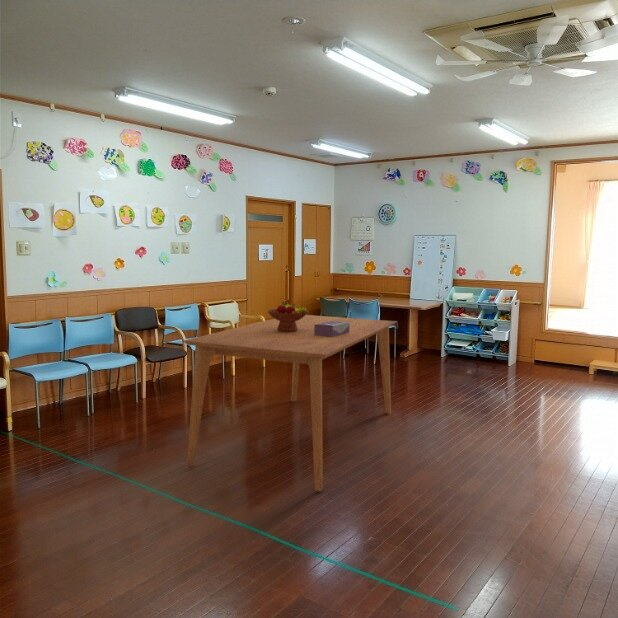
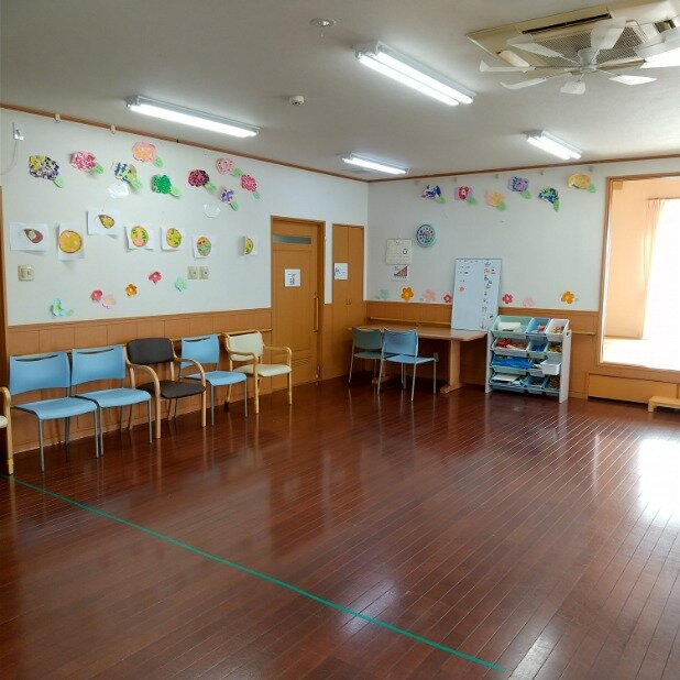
- tissue box (332, 328)
- fruit bowl (287, 316)
- dining table (310, 383)
